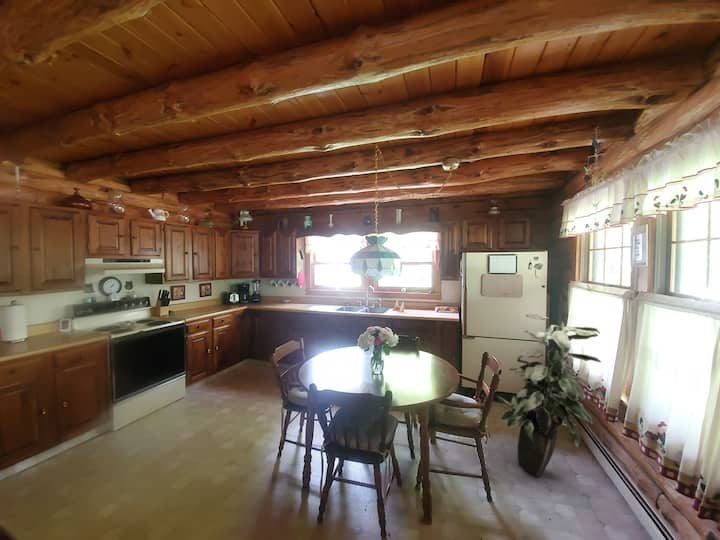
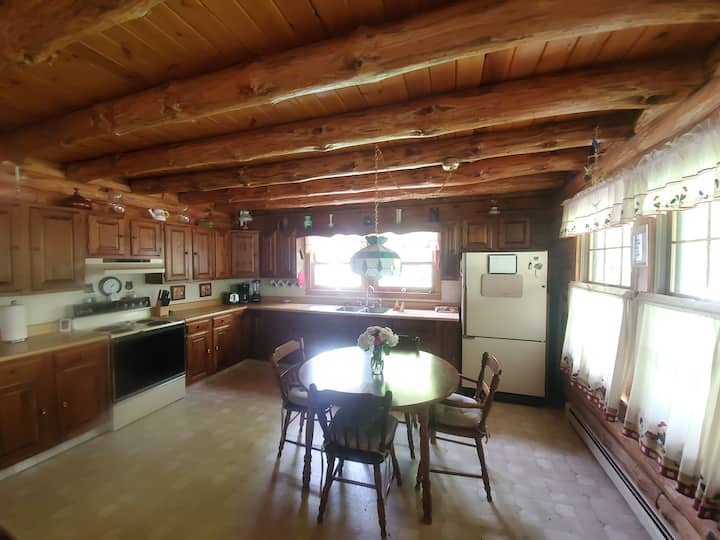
- indoor plant (544, 393)
